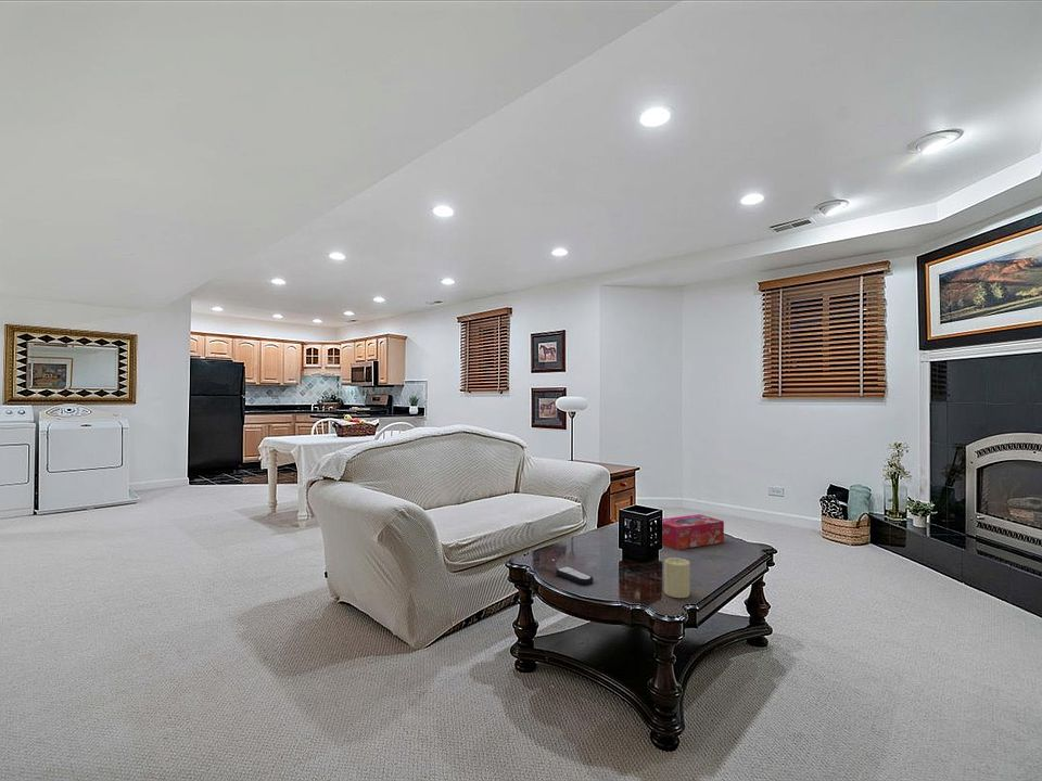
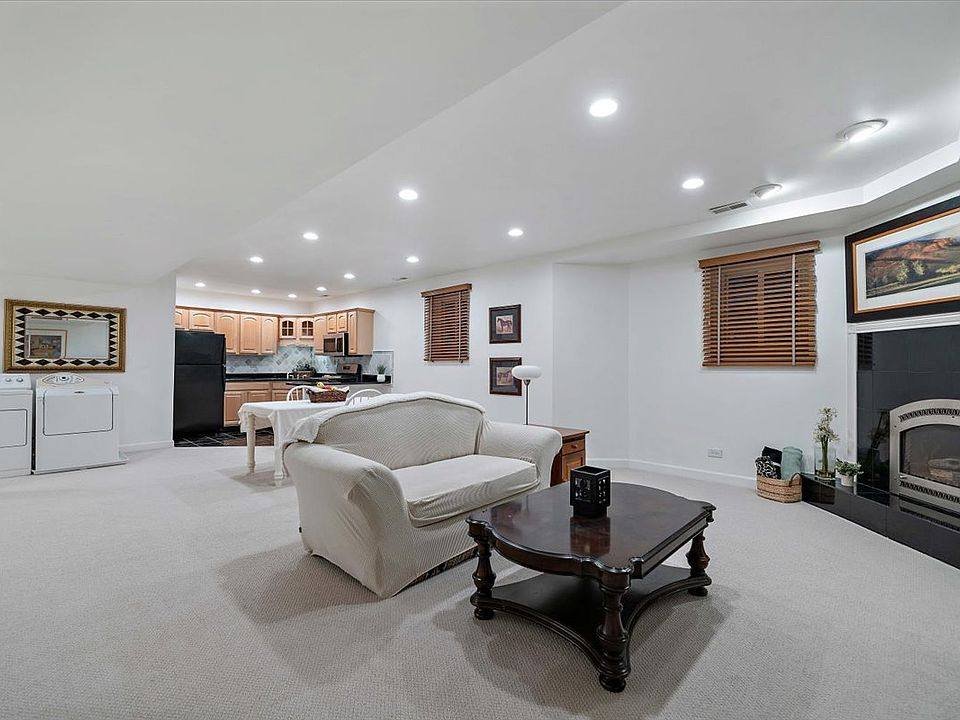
- candle (676, 576)
- tissue box (688, 530)
- remote control (574, 575)
